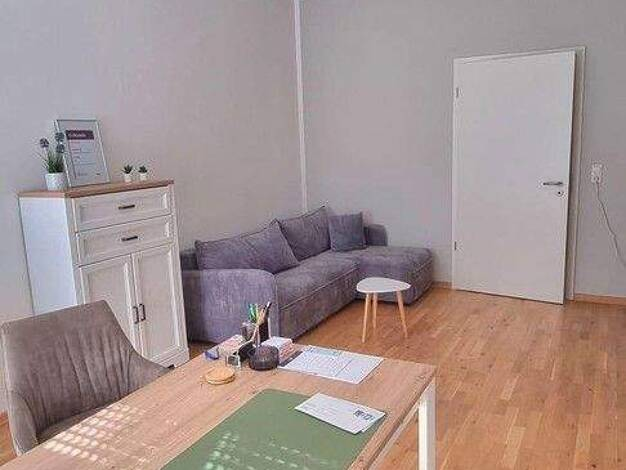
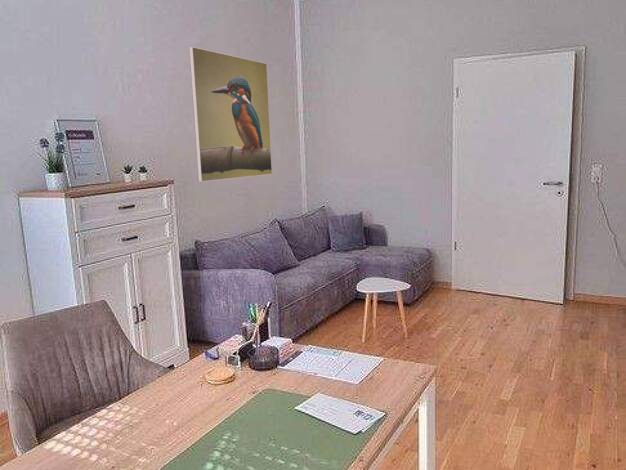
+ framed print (235, 117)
